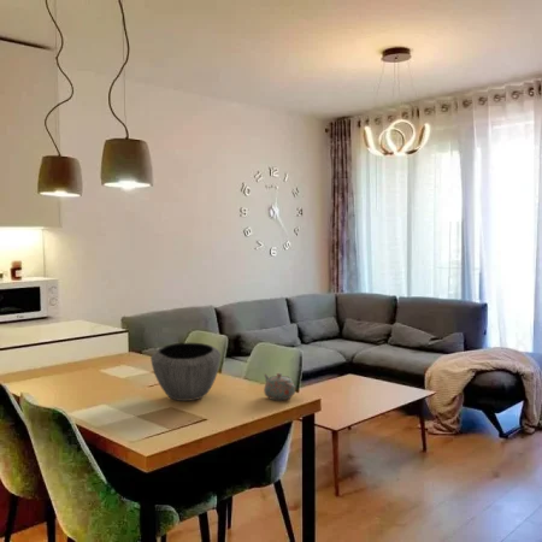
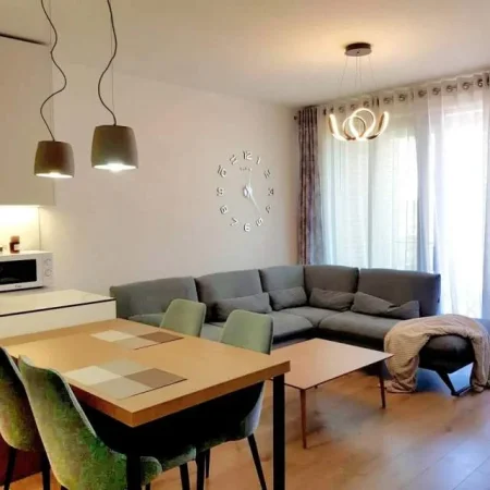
- teapot (278, 384)
- bowl (185, 372)
